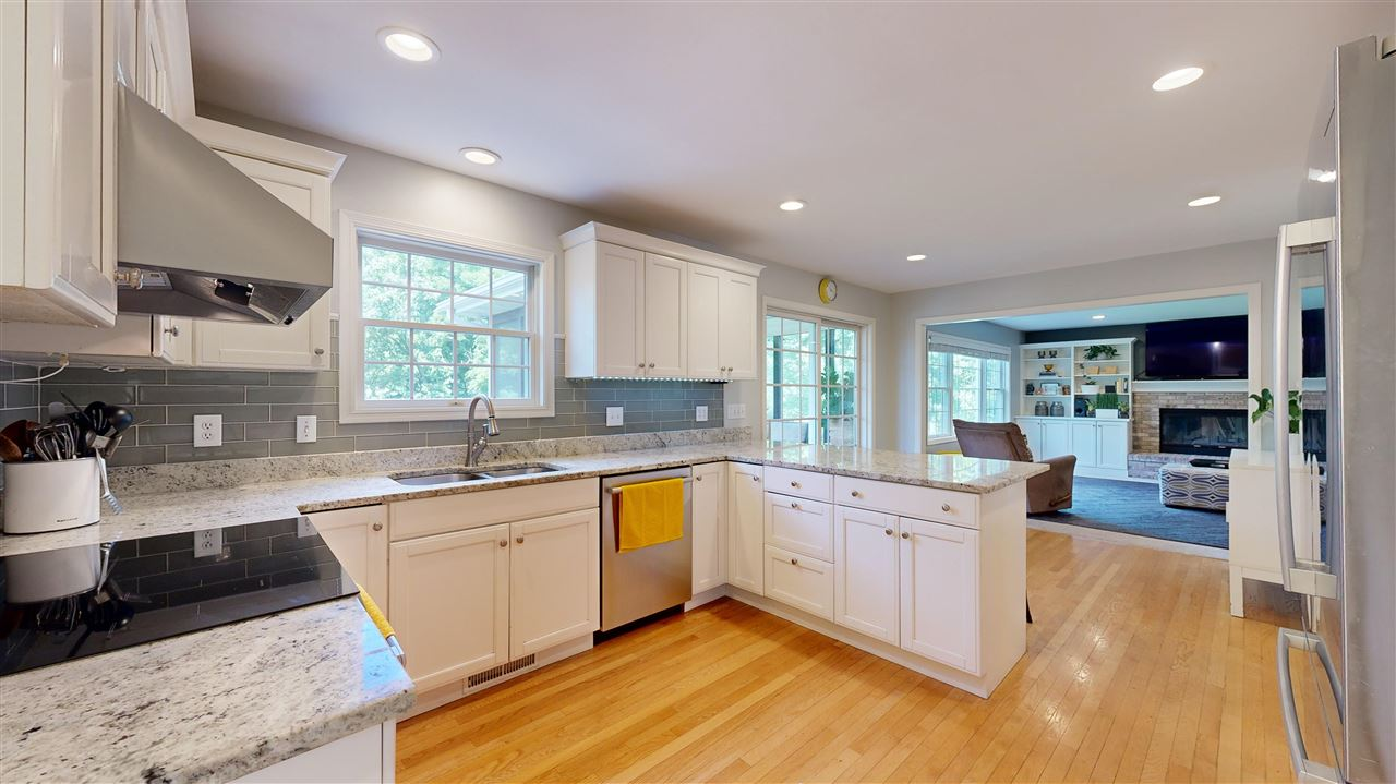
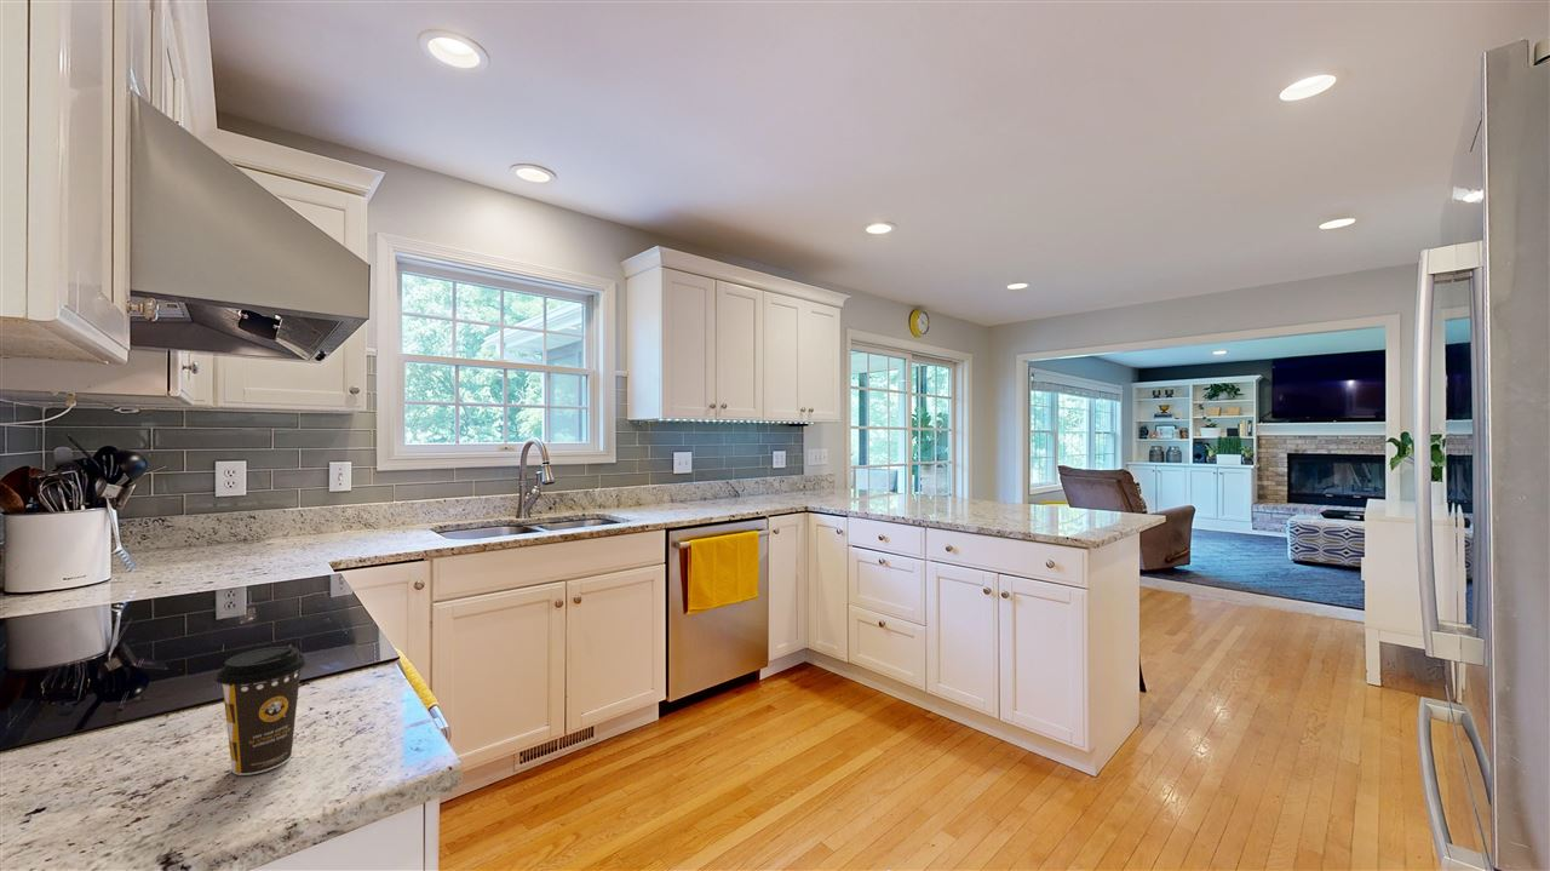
+ coffee cup (262, 709)
